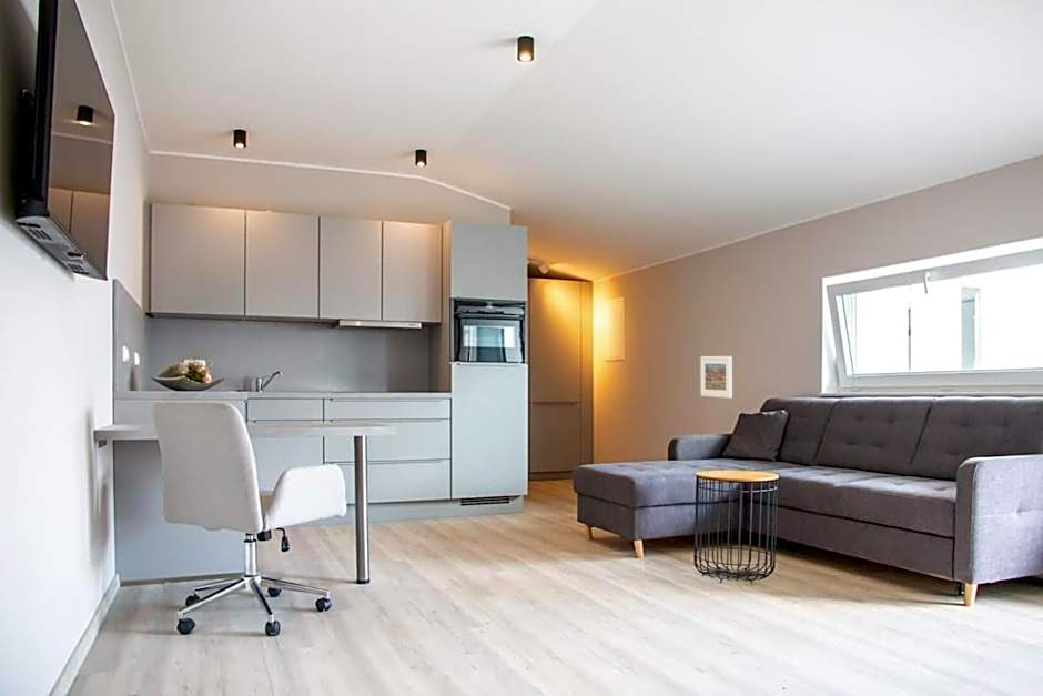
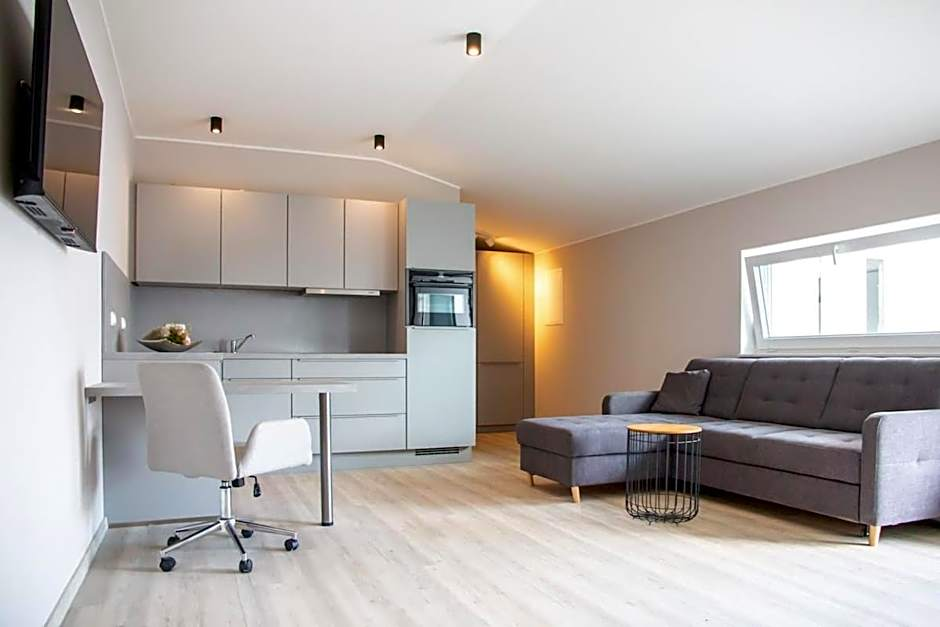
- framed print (716, 376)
